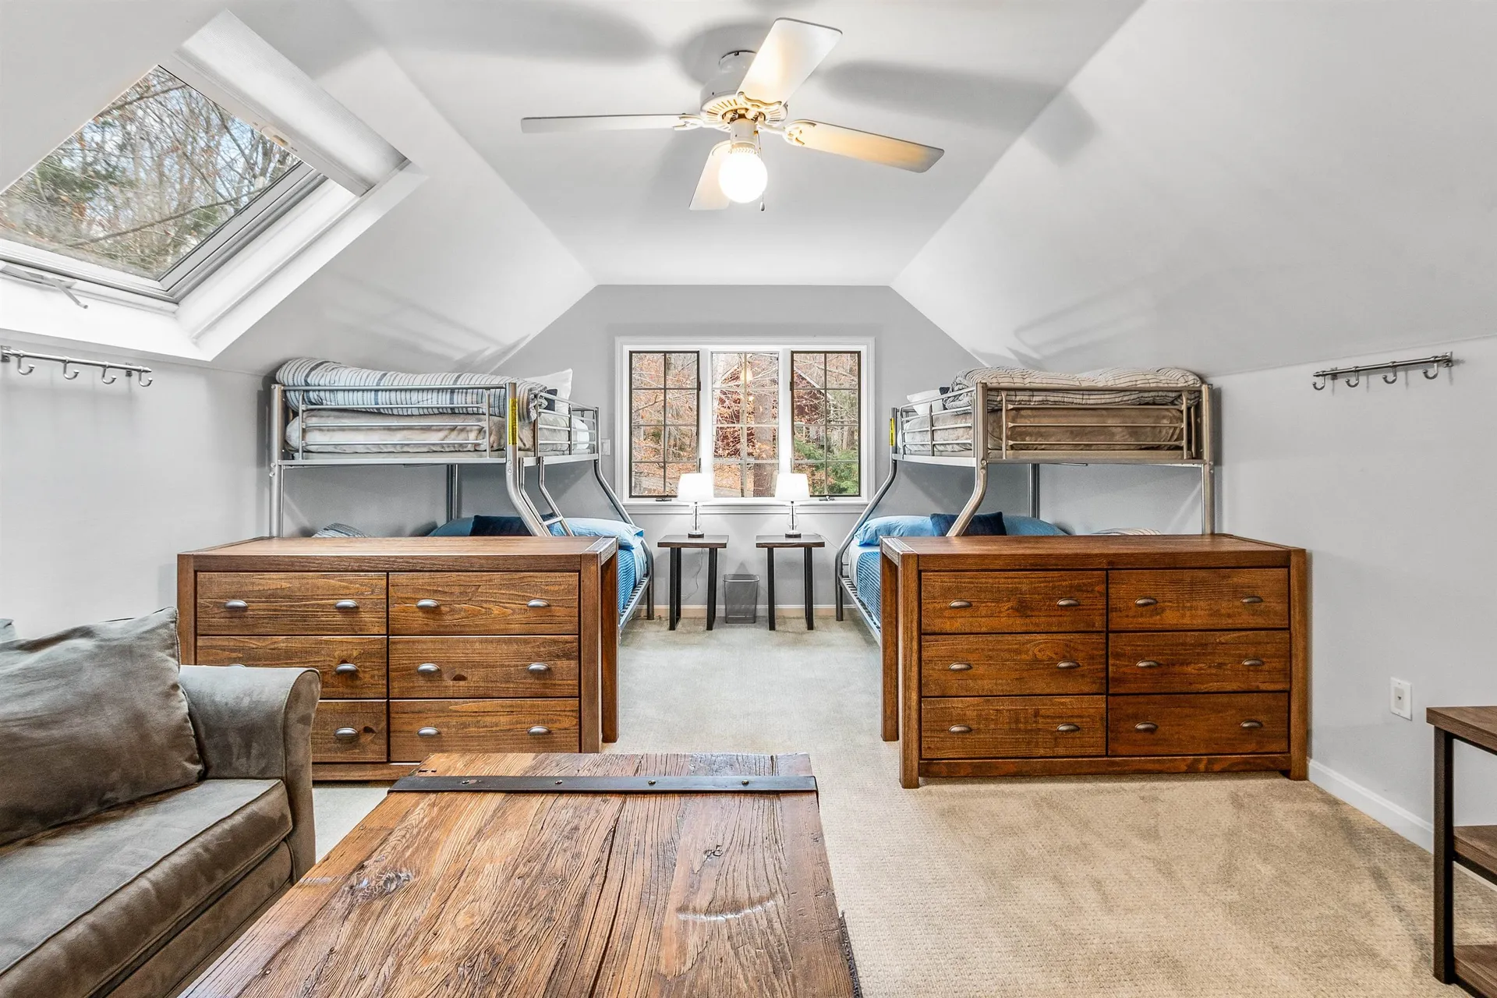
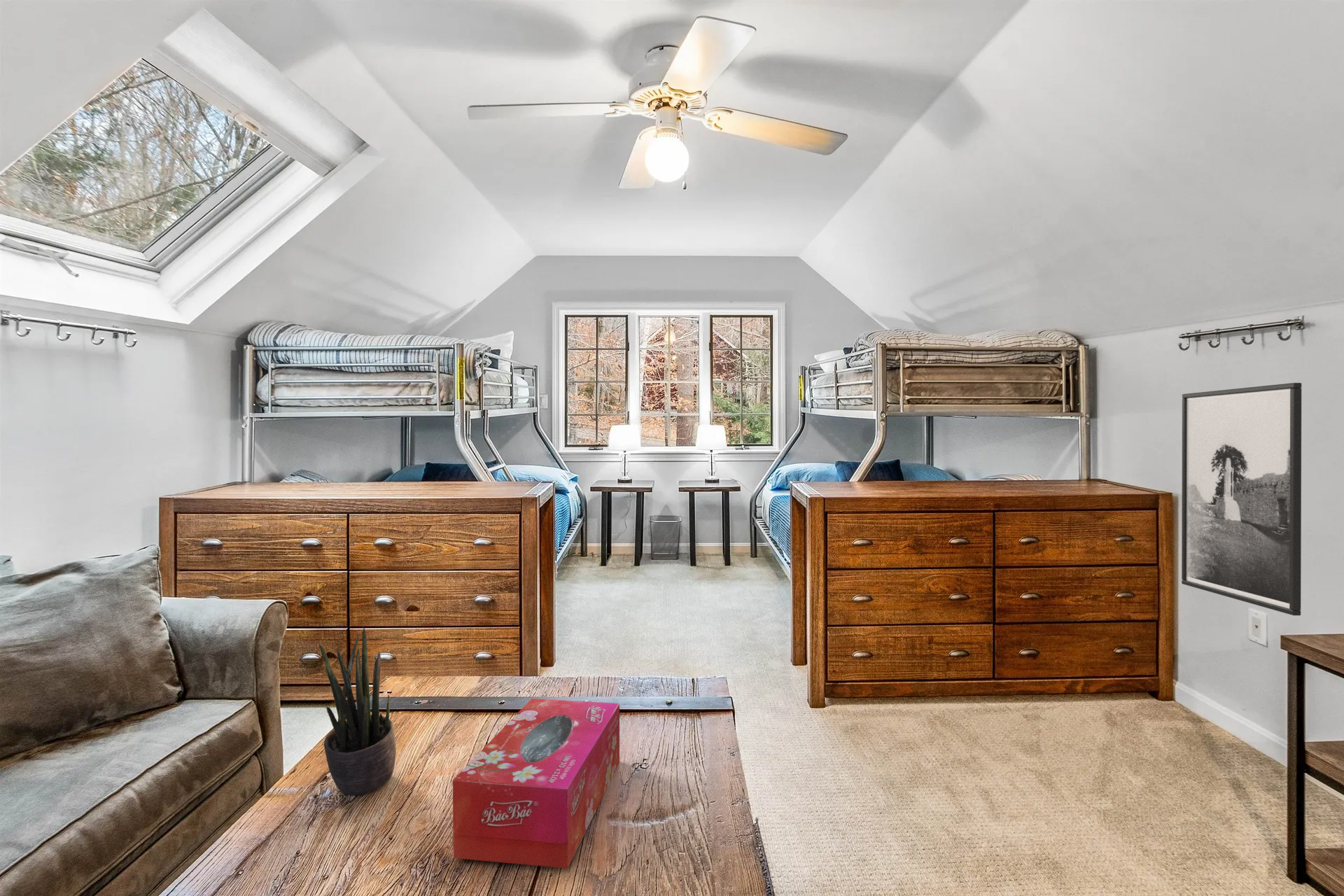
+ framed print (1236, 493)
+ potted plant (356, 709)
+ tissue box (547, 771)
